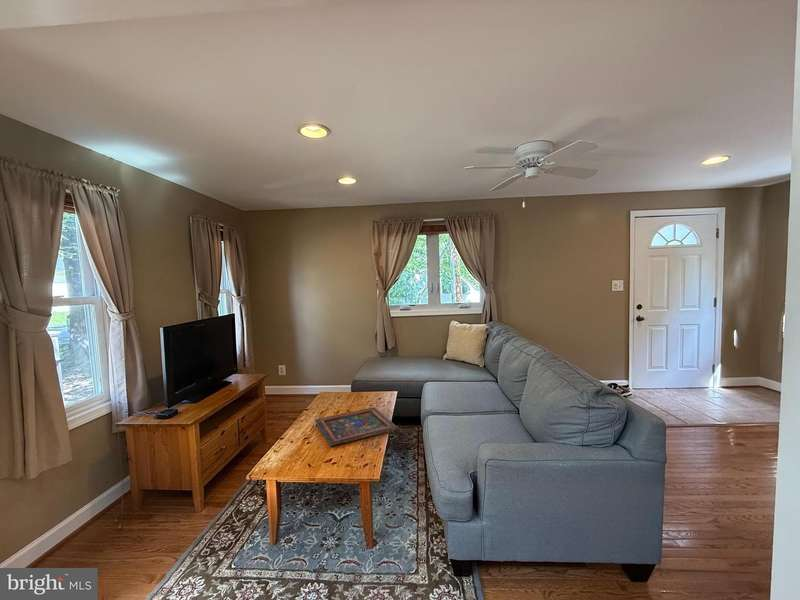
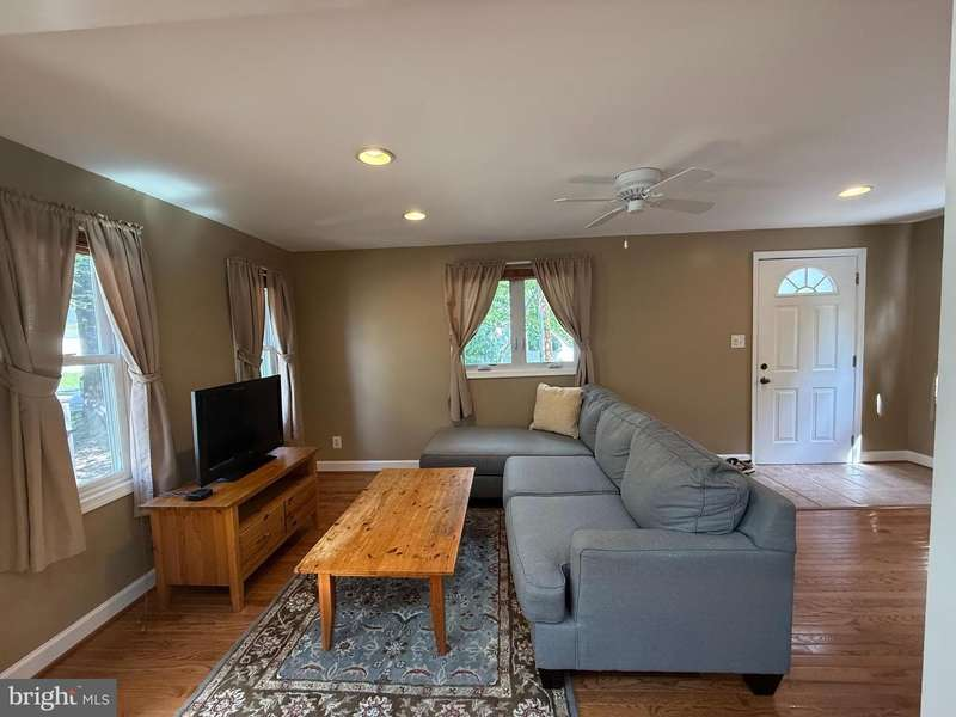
- painted panel (355, 424)
